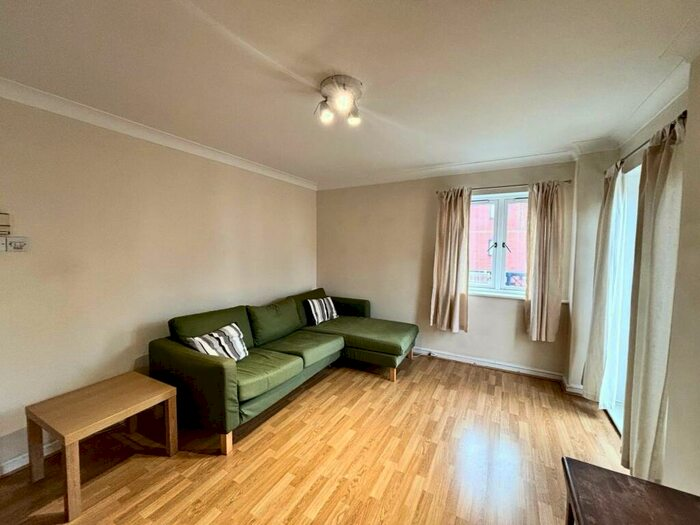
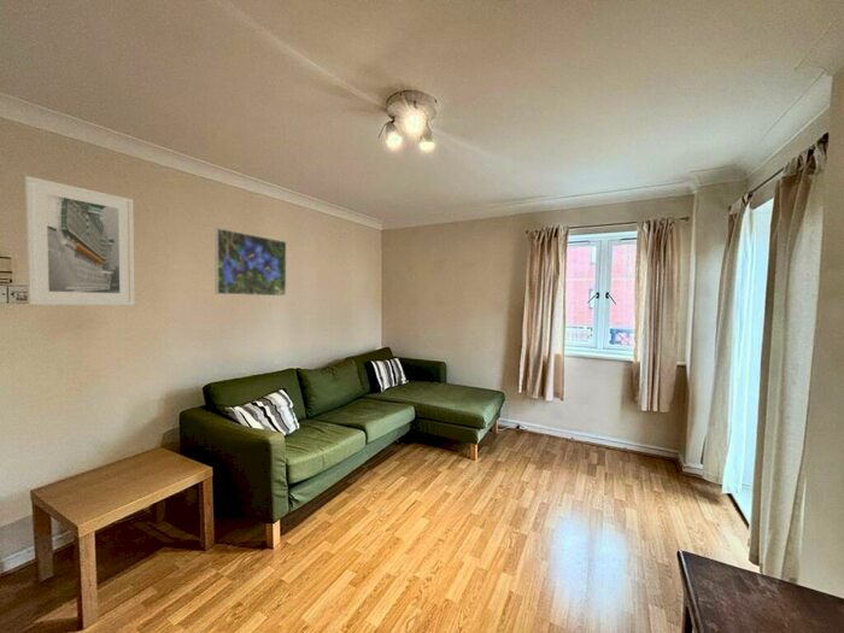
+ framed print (253, 265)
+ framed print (84, 247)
